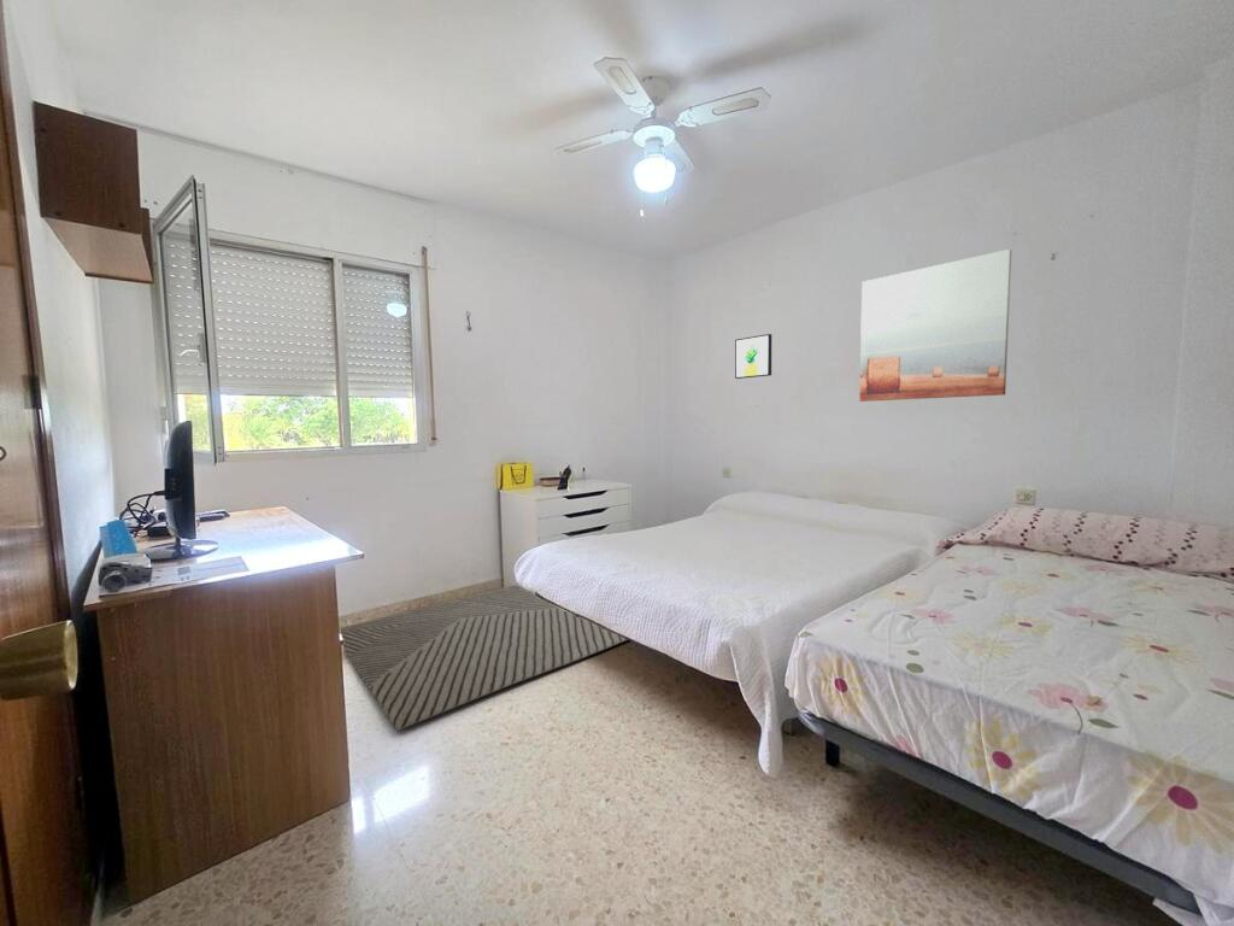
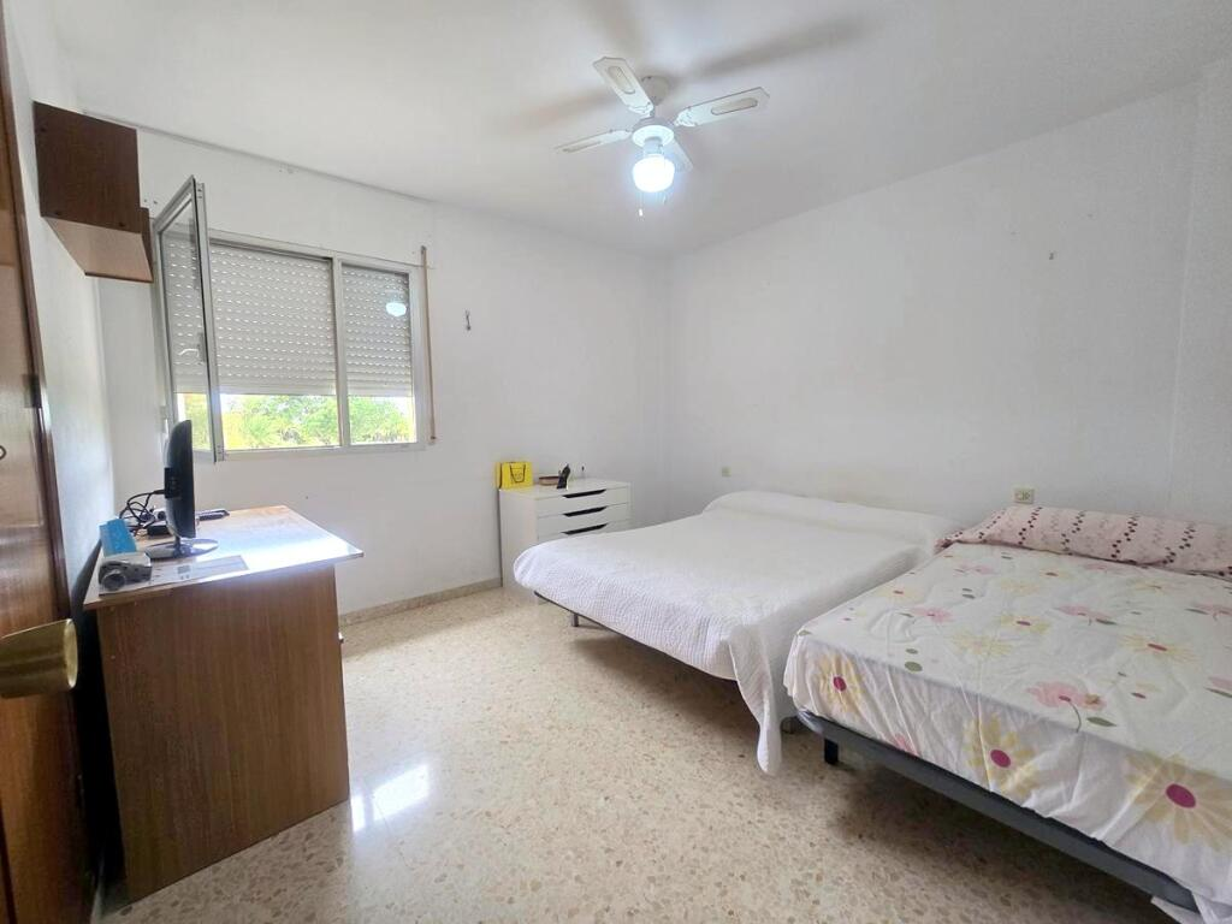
- rug (525, 619)
- wall art (927, 333)
- wall art (752, 357)
